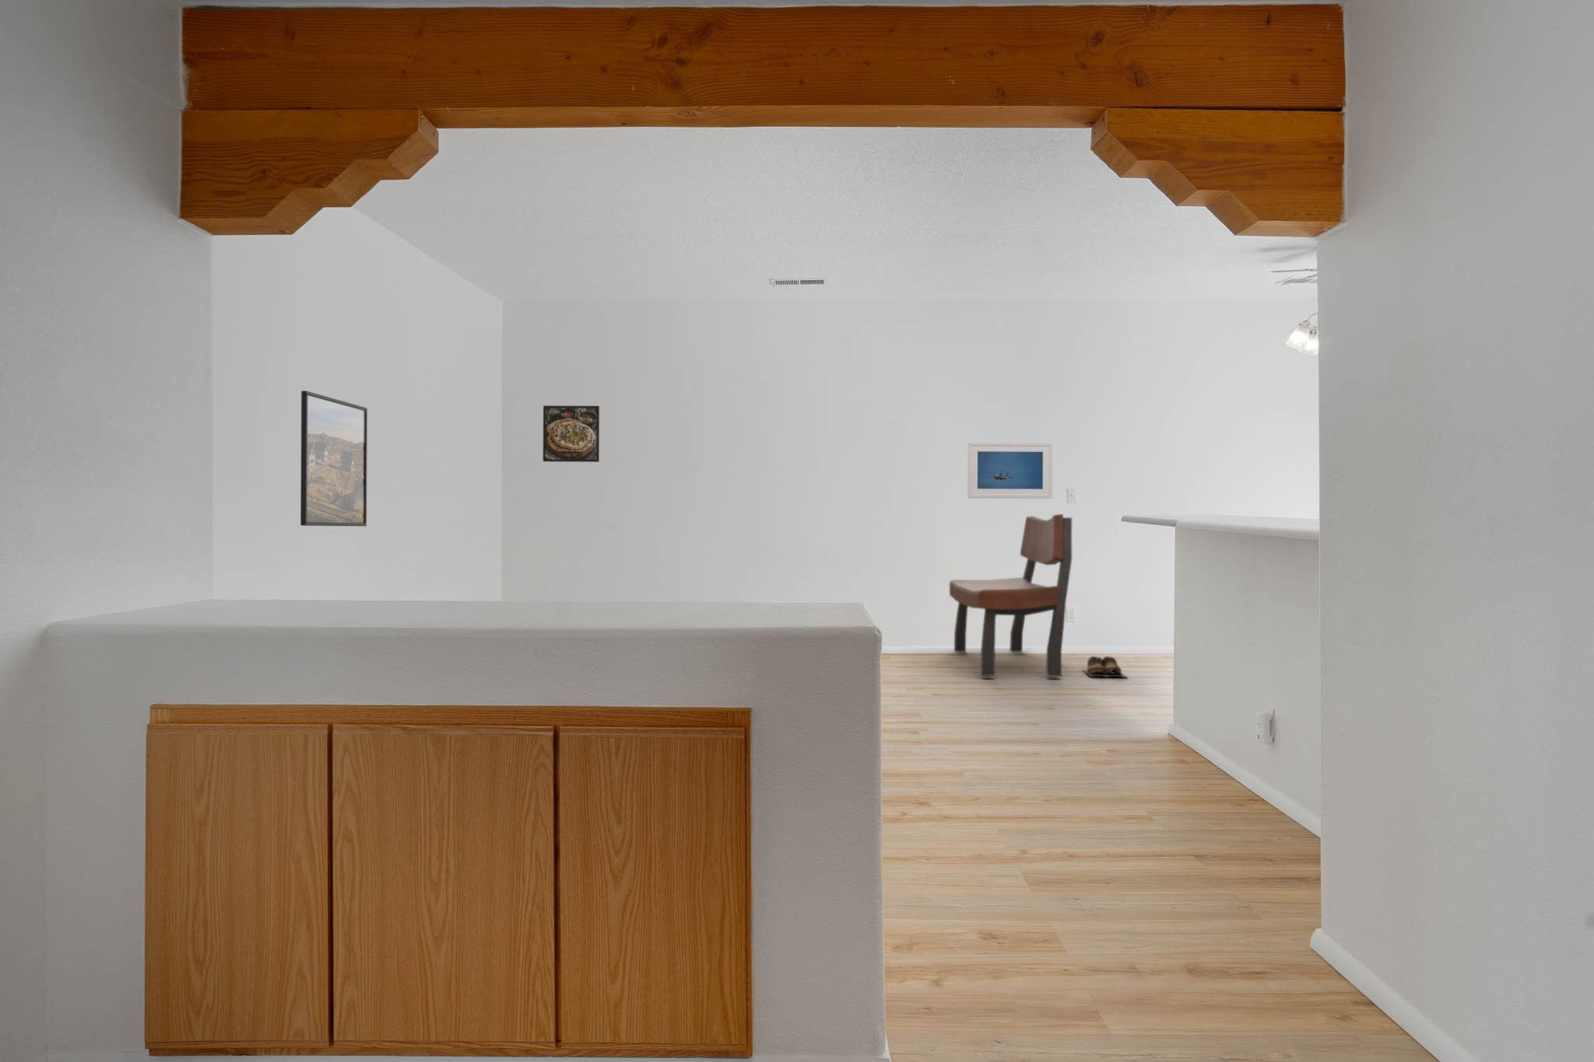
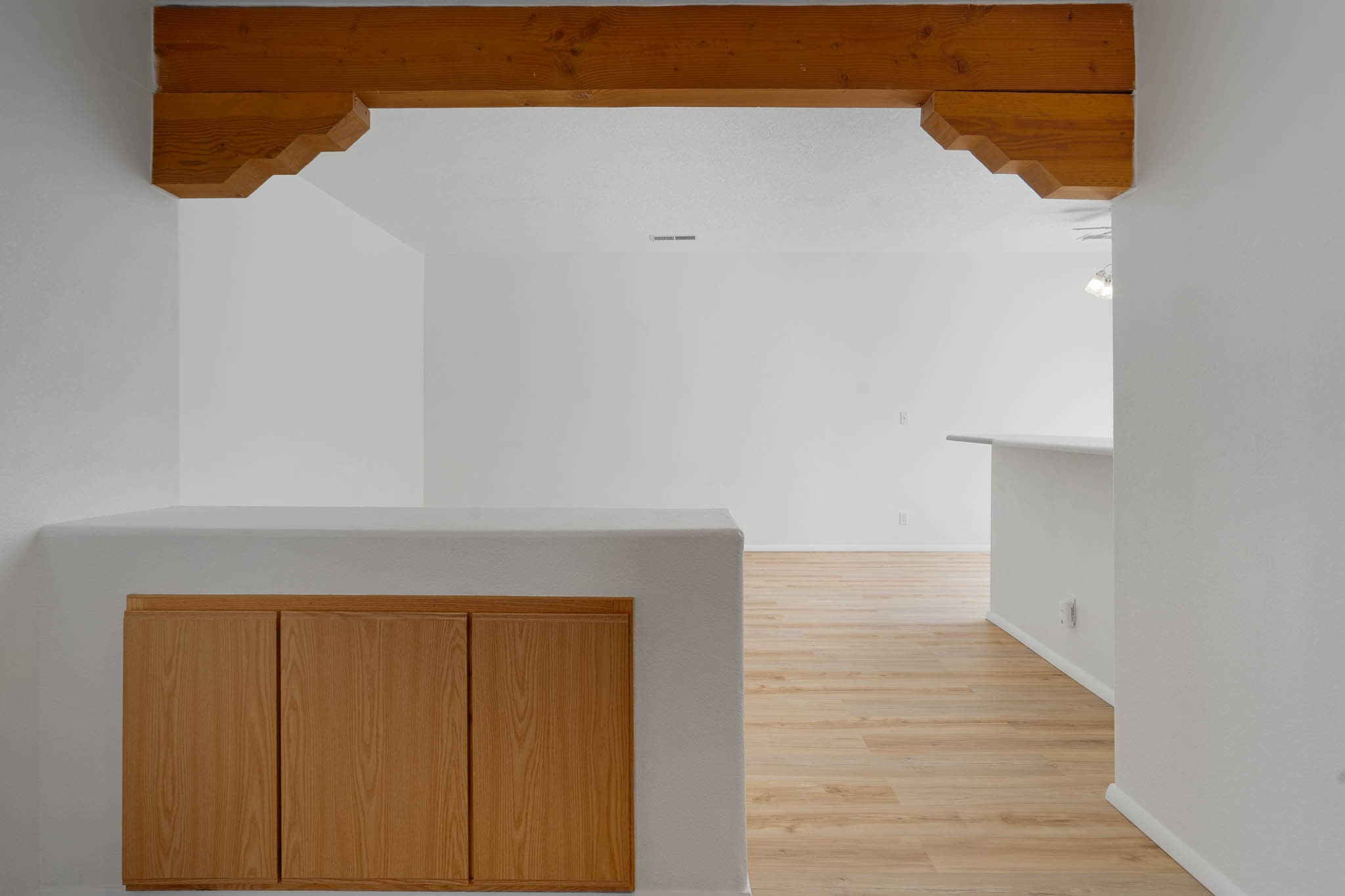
- shoes (1103, 665)
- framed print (335, 463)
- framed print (1010, 469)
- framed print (571, 434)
- bench (1009, 589)
